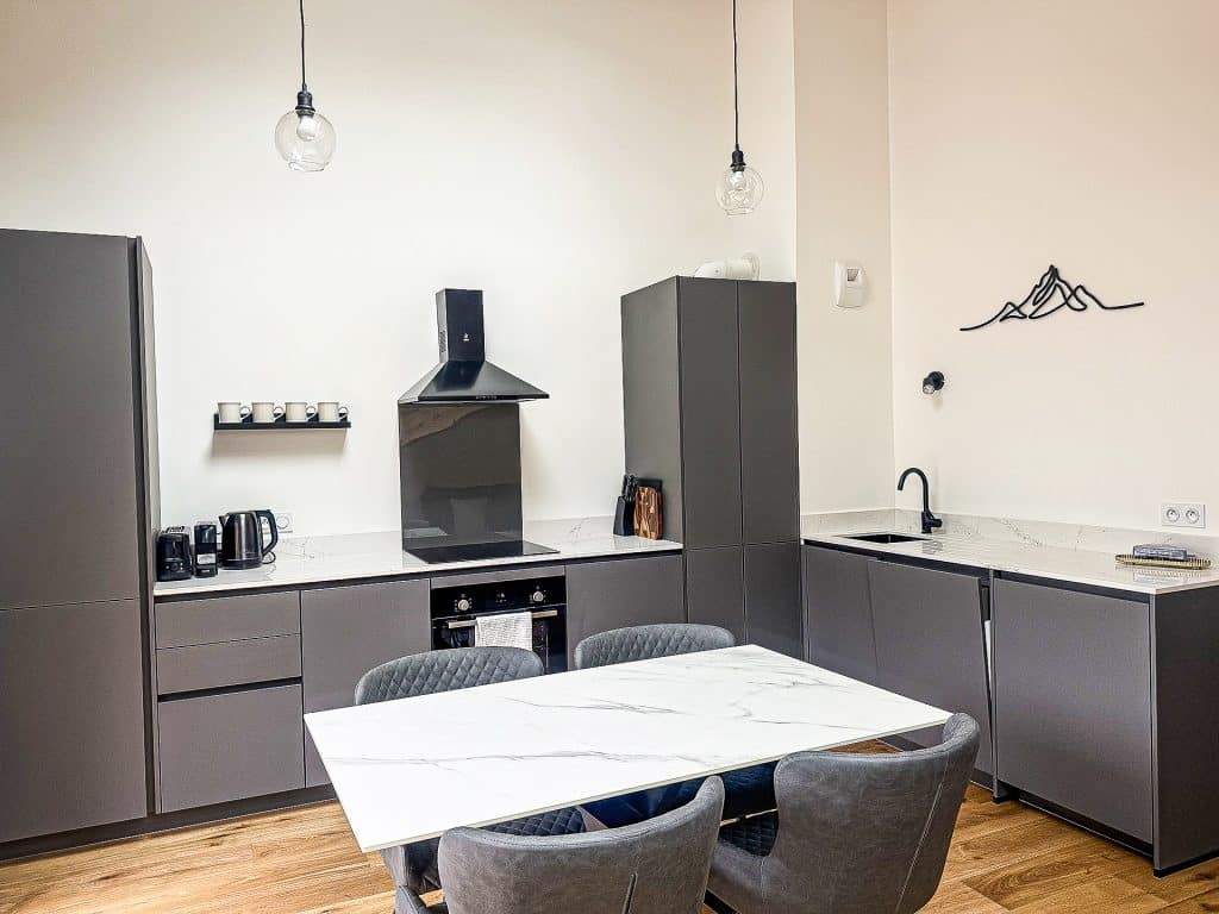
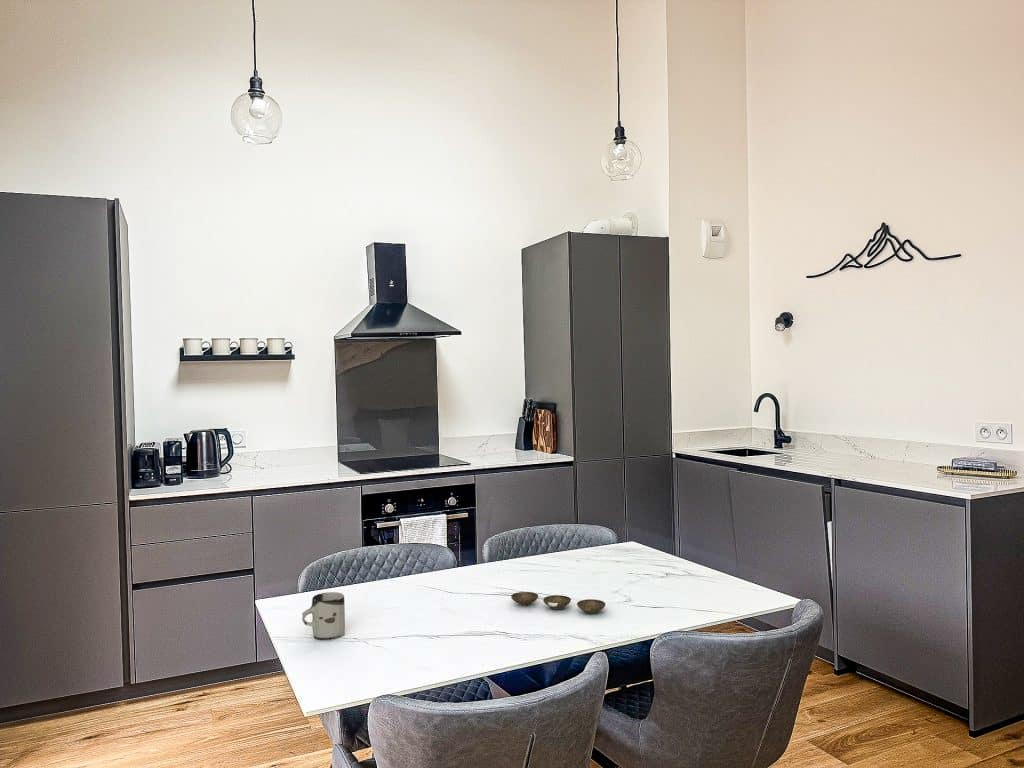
+ cup (322, 616)
+ bowl (557, 603)
